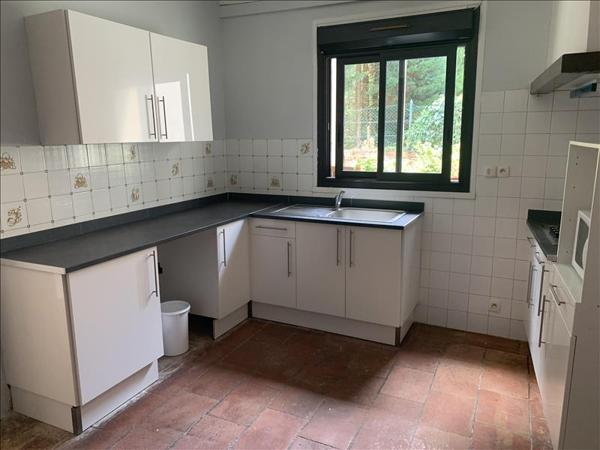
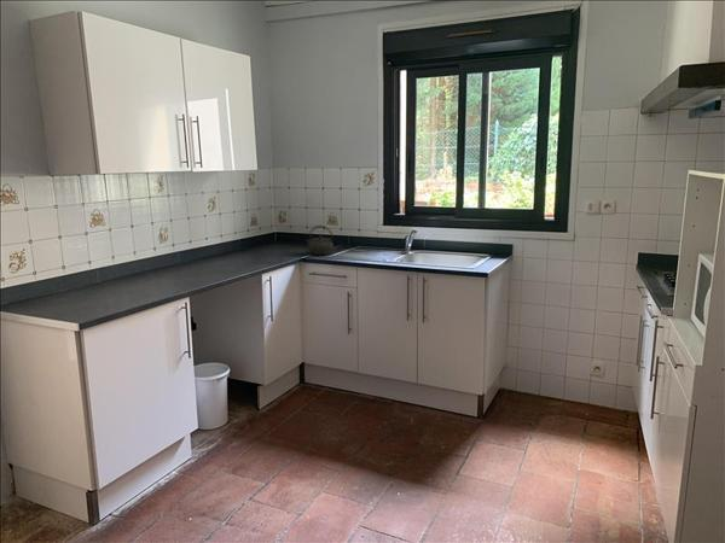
+ kettle (319, 239)
